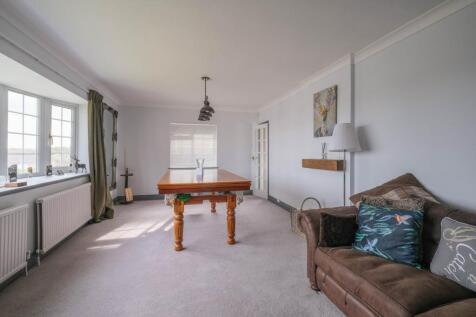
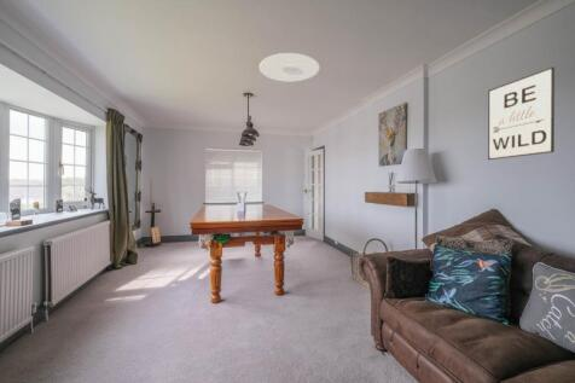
+ ceiling light (289, 65)
+ wall art (517, 117)
